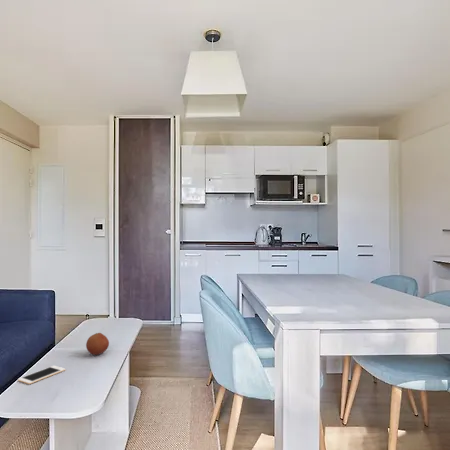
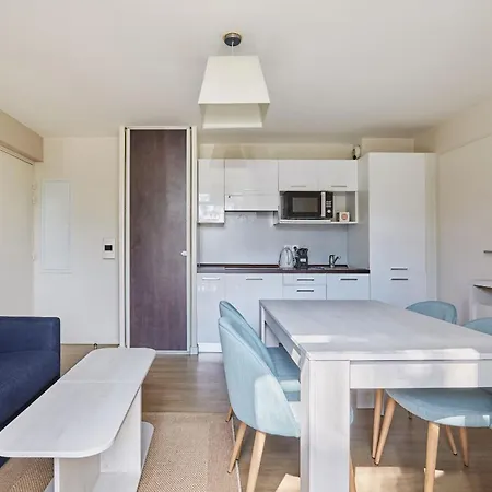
- fruit (97, 343)
- cell phone (42, 374)
